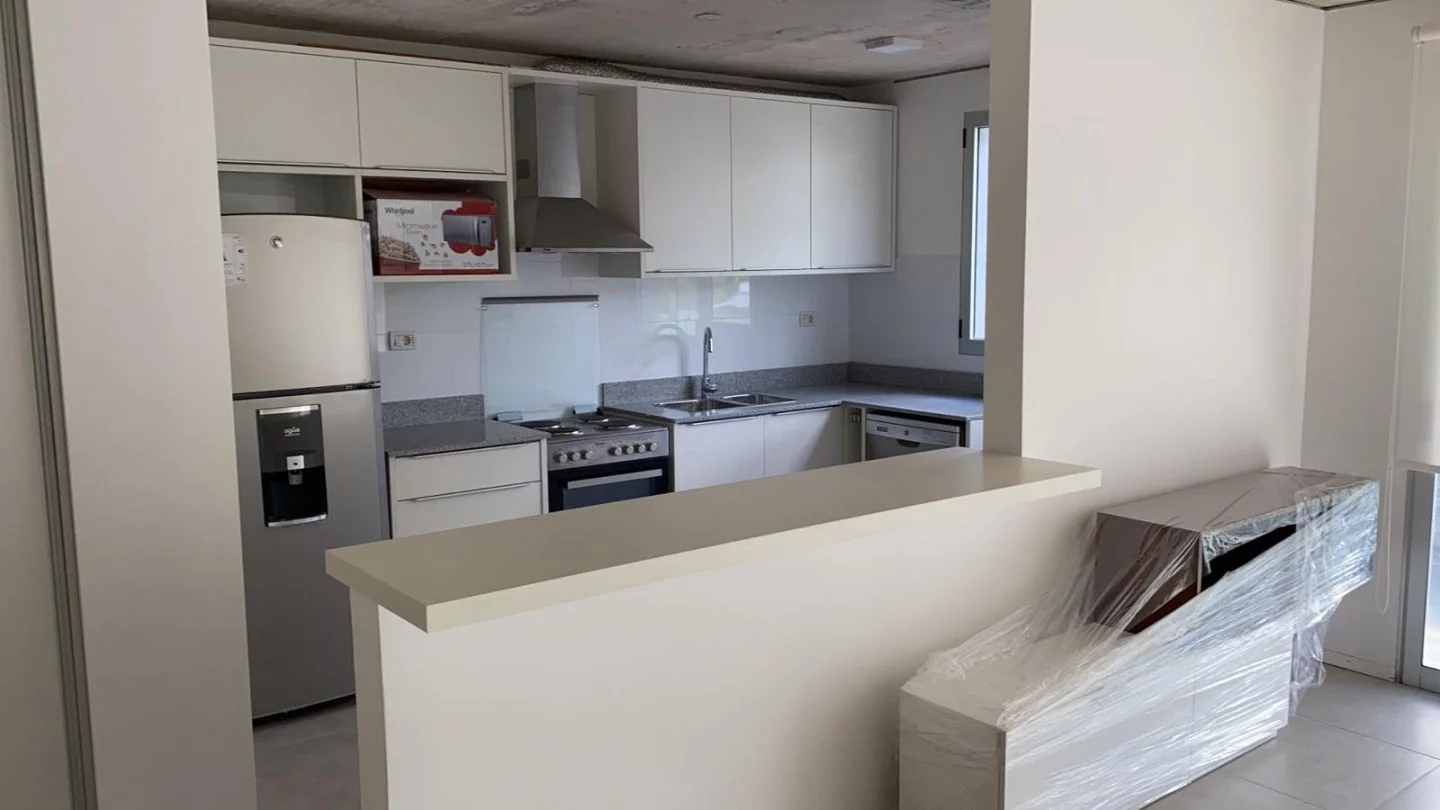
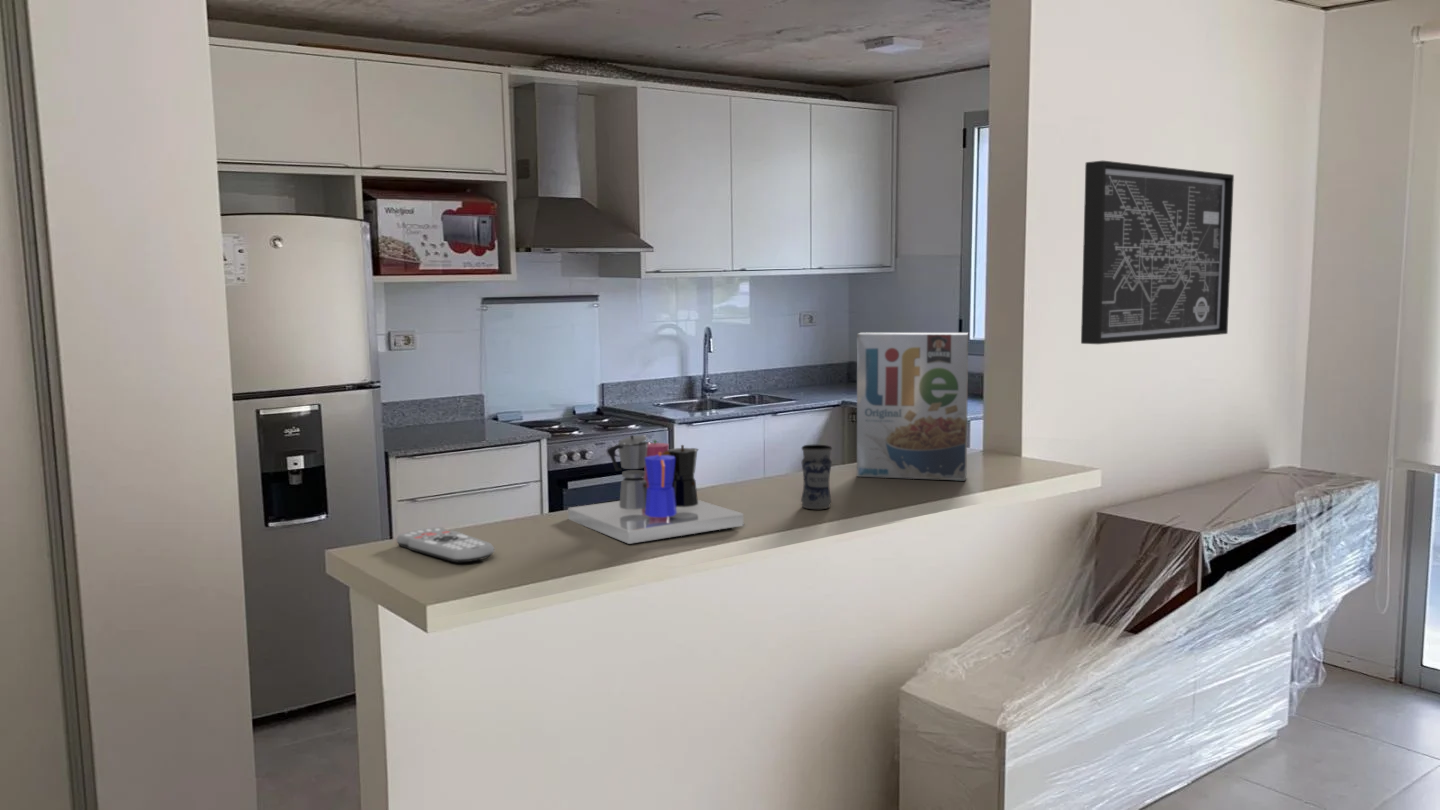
+ cereal box (912, 405)
+ jar (816, 476)
+ remote control (447, 545)
+ coffee maker (653, 478)
+ wall art (1161, 254)
